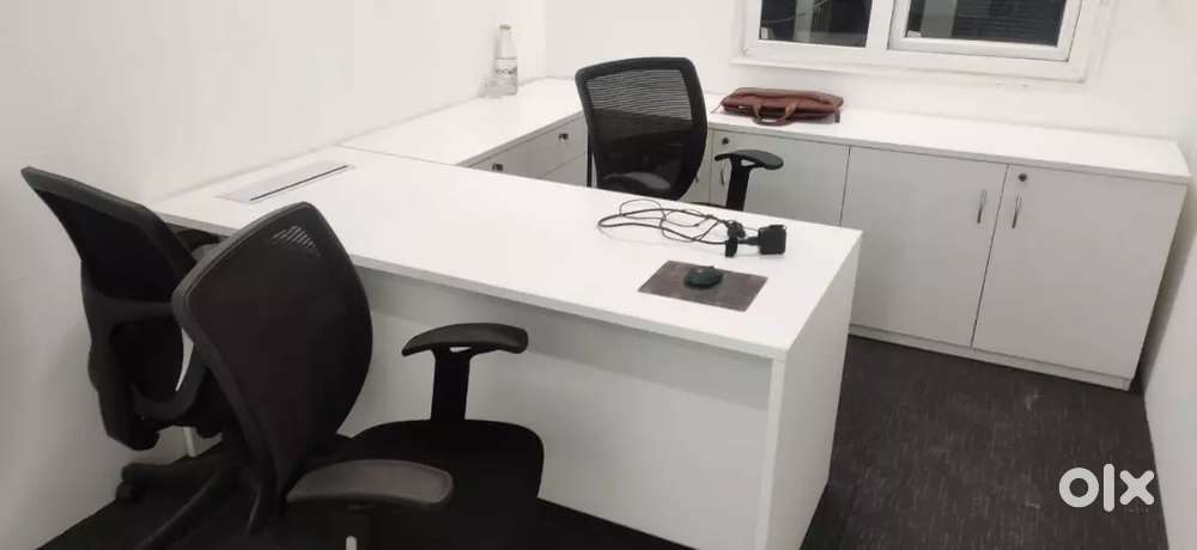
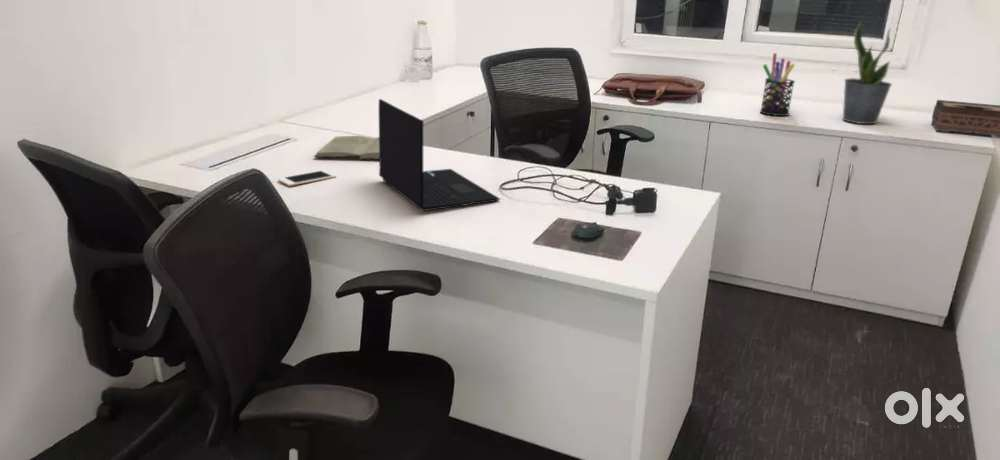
+ laptop (422, 149)
+ potted plant (869, 73)
+ tissue box (972, 118)
+ cell phone (307, 177)
+ pen holder (775, 84)
+ book (366, 146)
